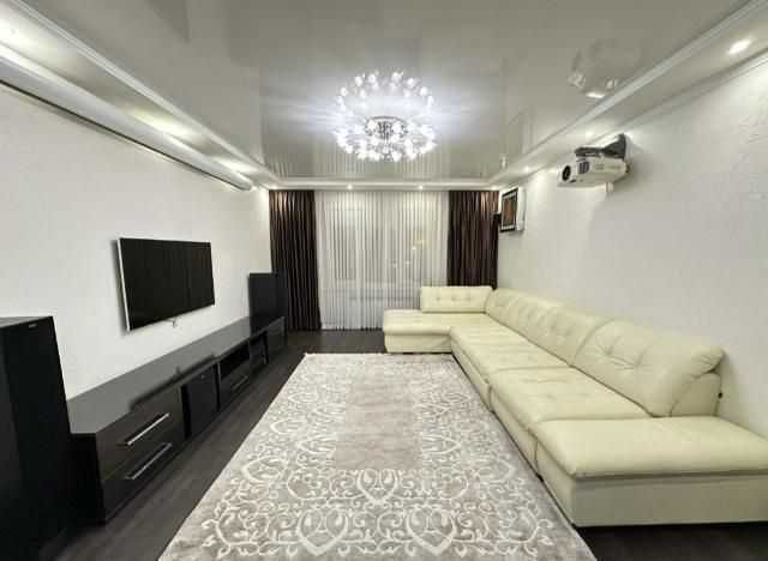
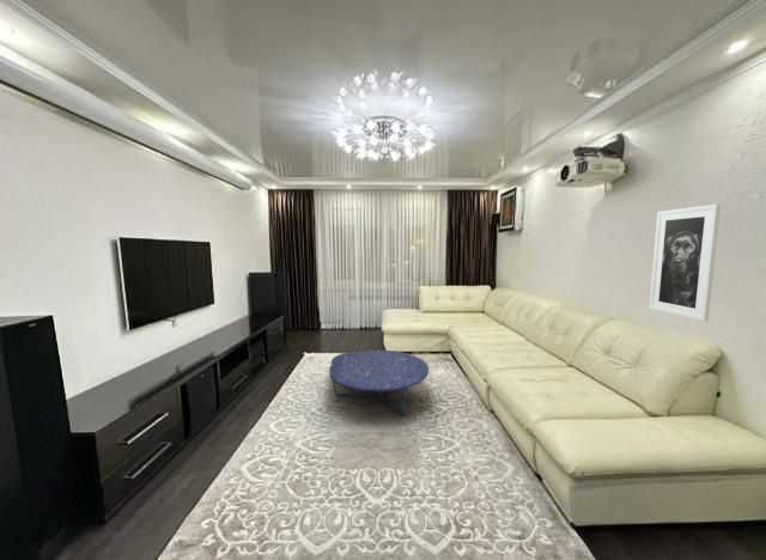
+ nesting table (376, 375)
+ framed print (680, 262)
